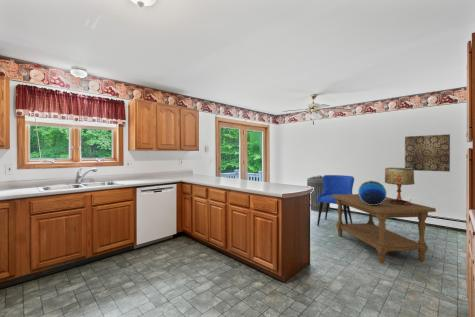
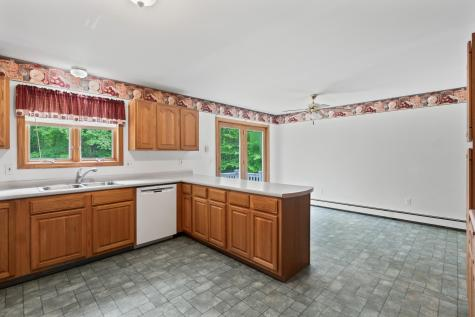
- table lamp (399, 185)
- coffee table (374, 224)
- decorative sphere (372, 192)
- dining chair (335, 200)
- wall art (426, 153)
- trash can (319, 192)
